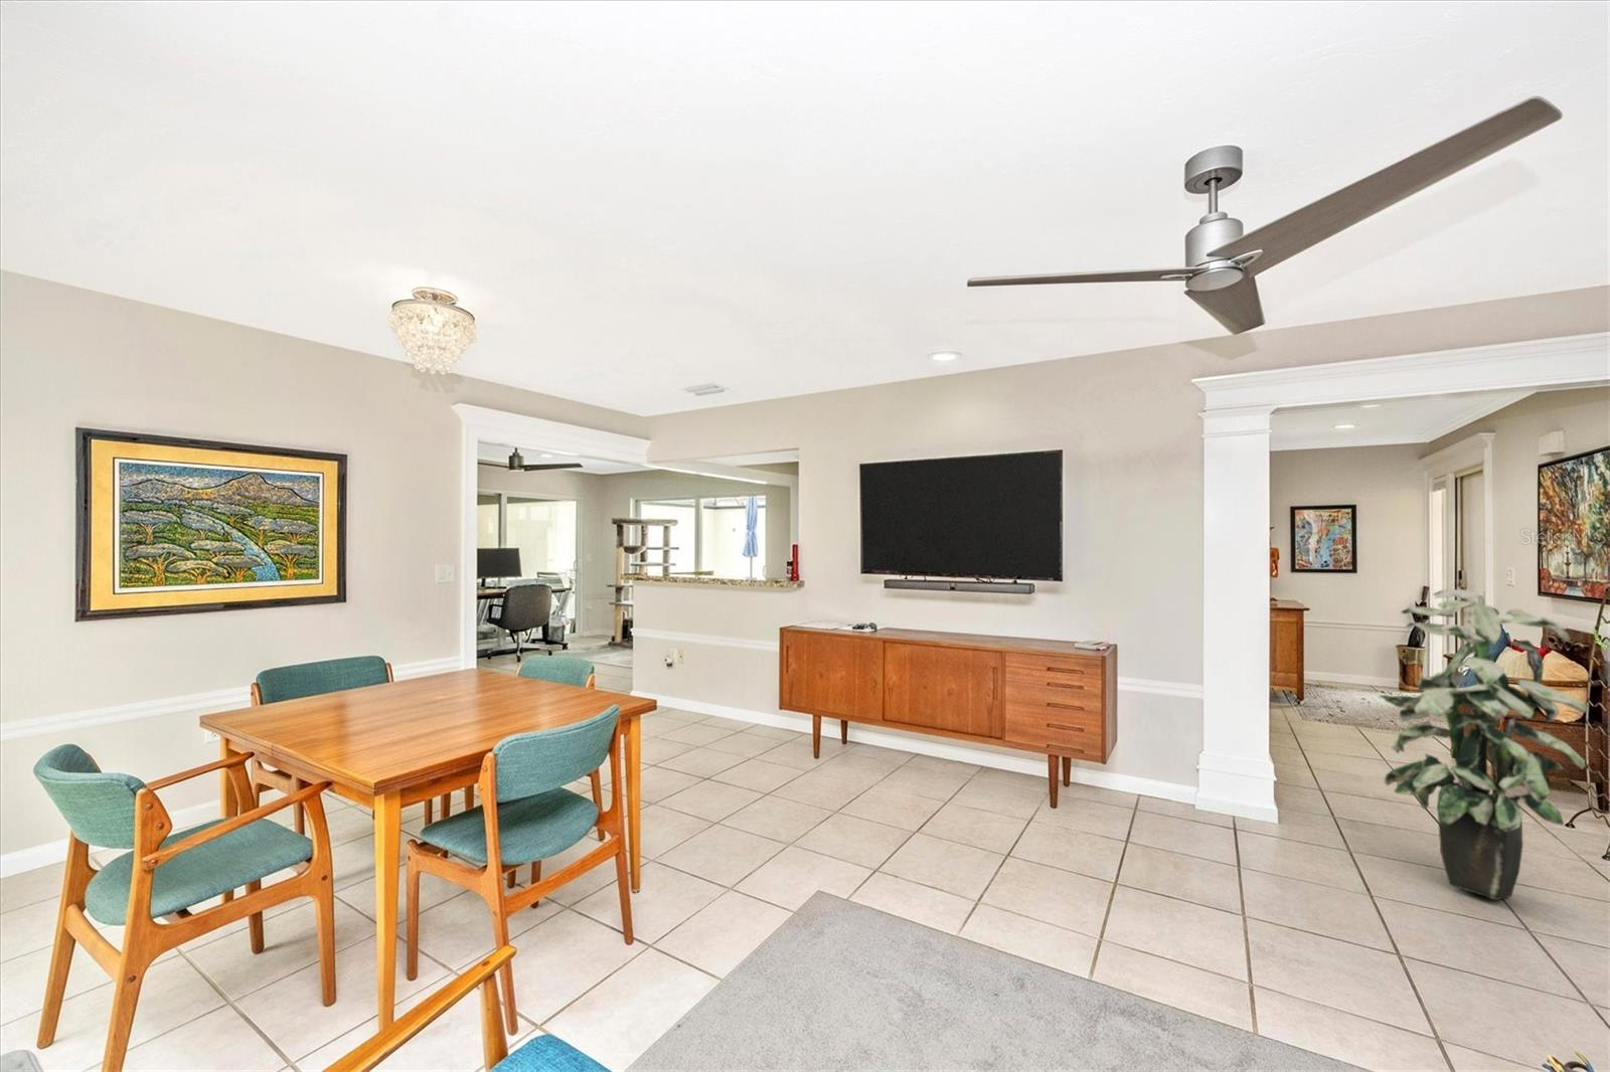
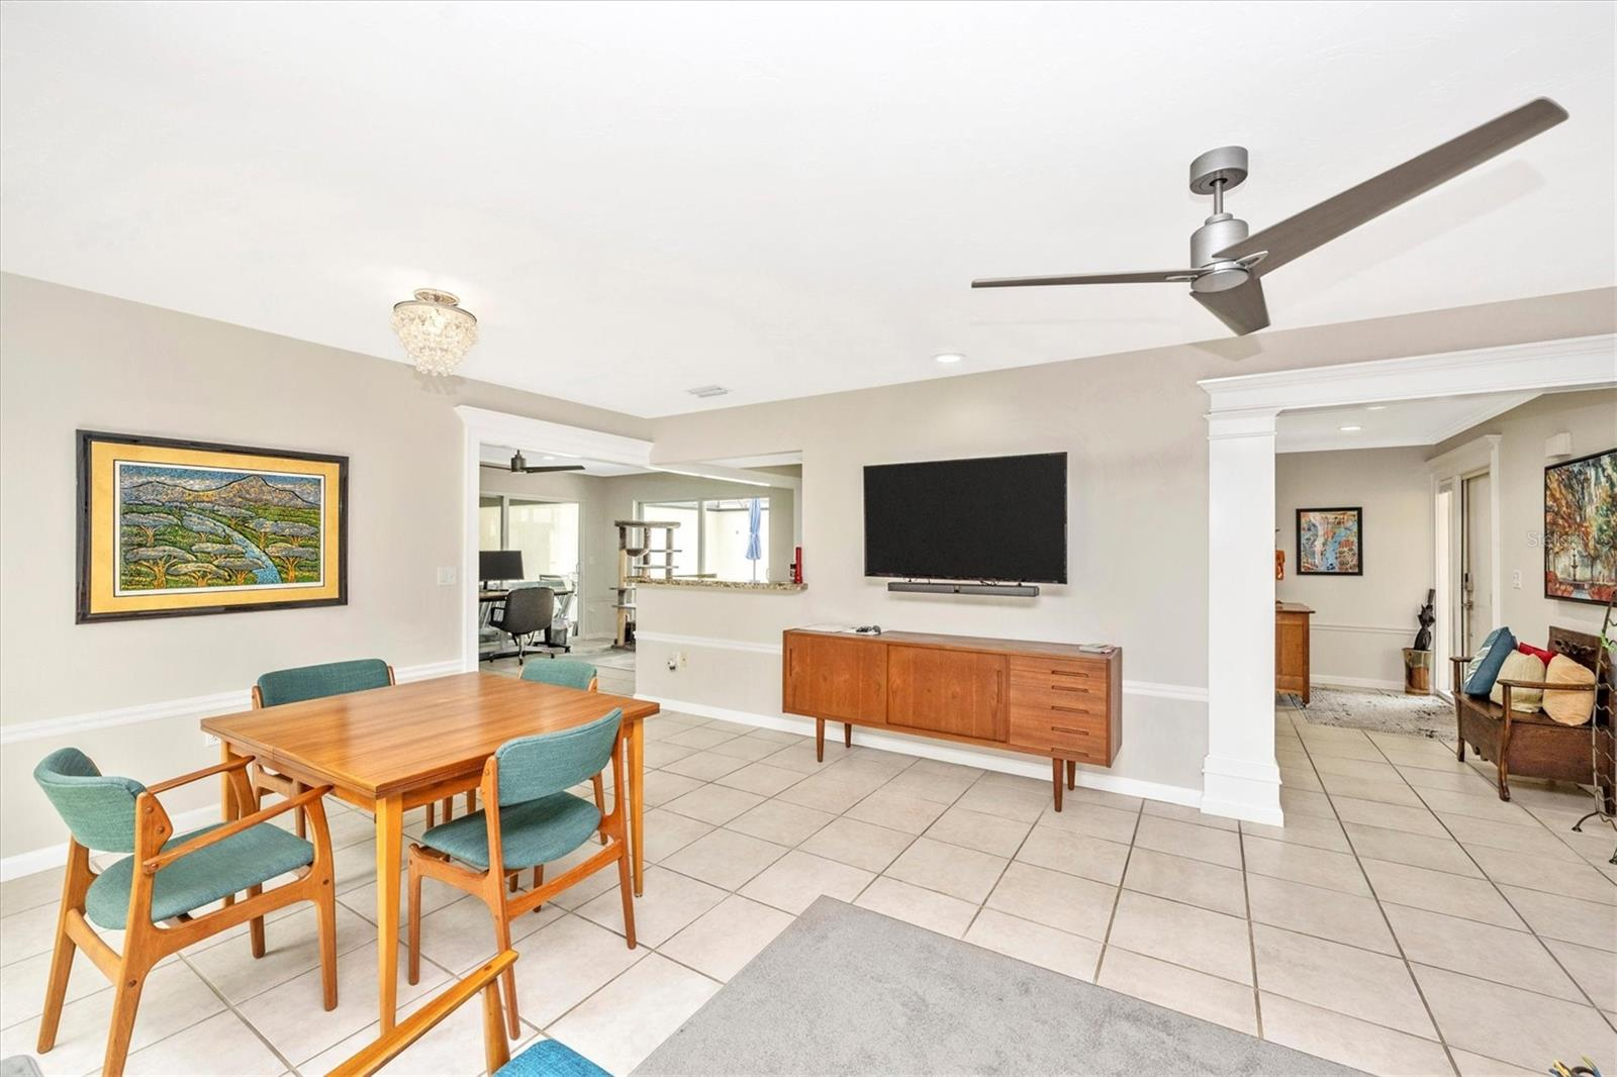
- indoor plant (1470, 736)
